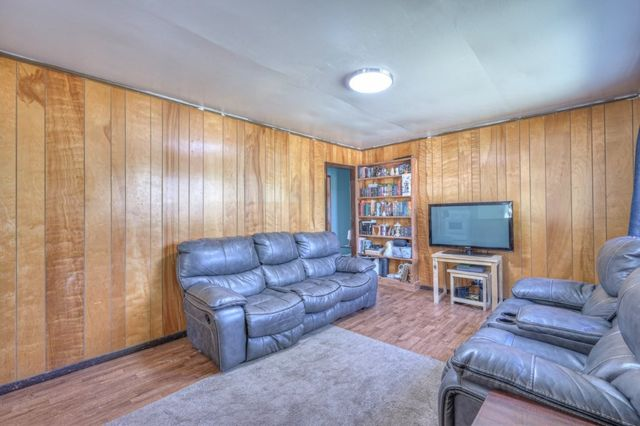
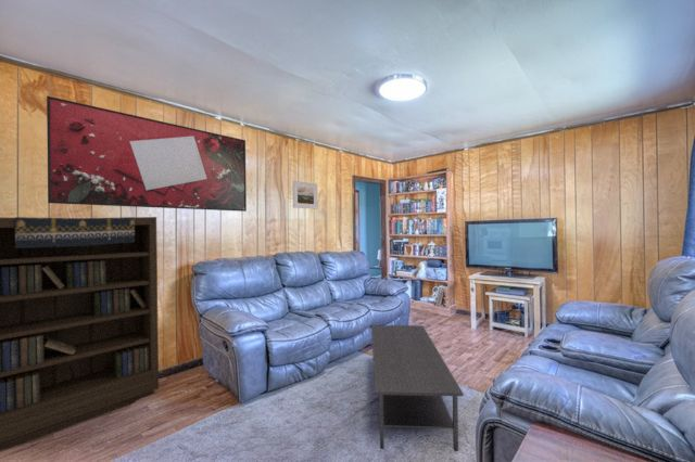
+ bookcase (78, 316)
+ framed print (166, 165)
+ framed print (305, 195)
+ coffee table (405, 372)
